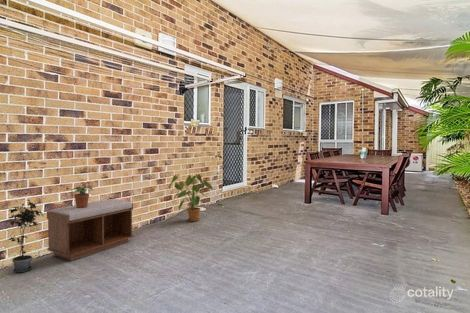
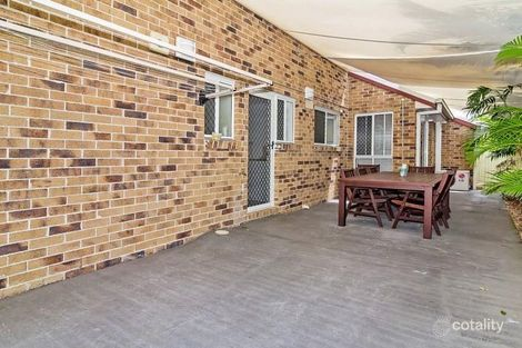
- house plant (192, 195)
- potted plant (23, 235)
- bench (93, 226)
- potted plant (82, 196)
